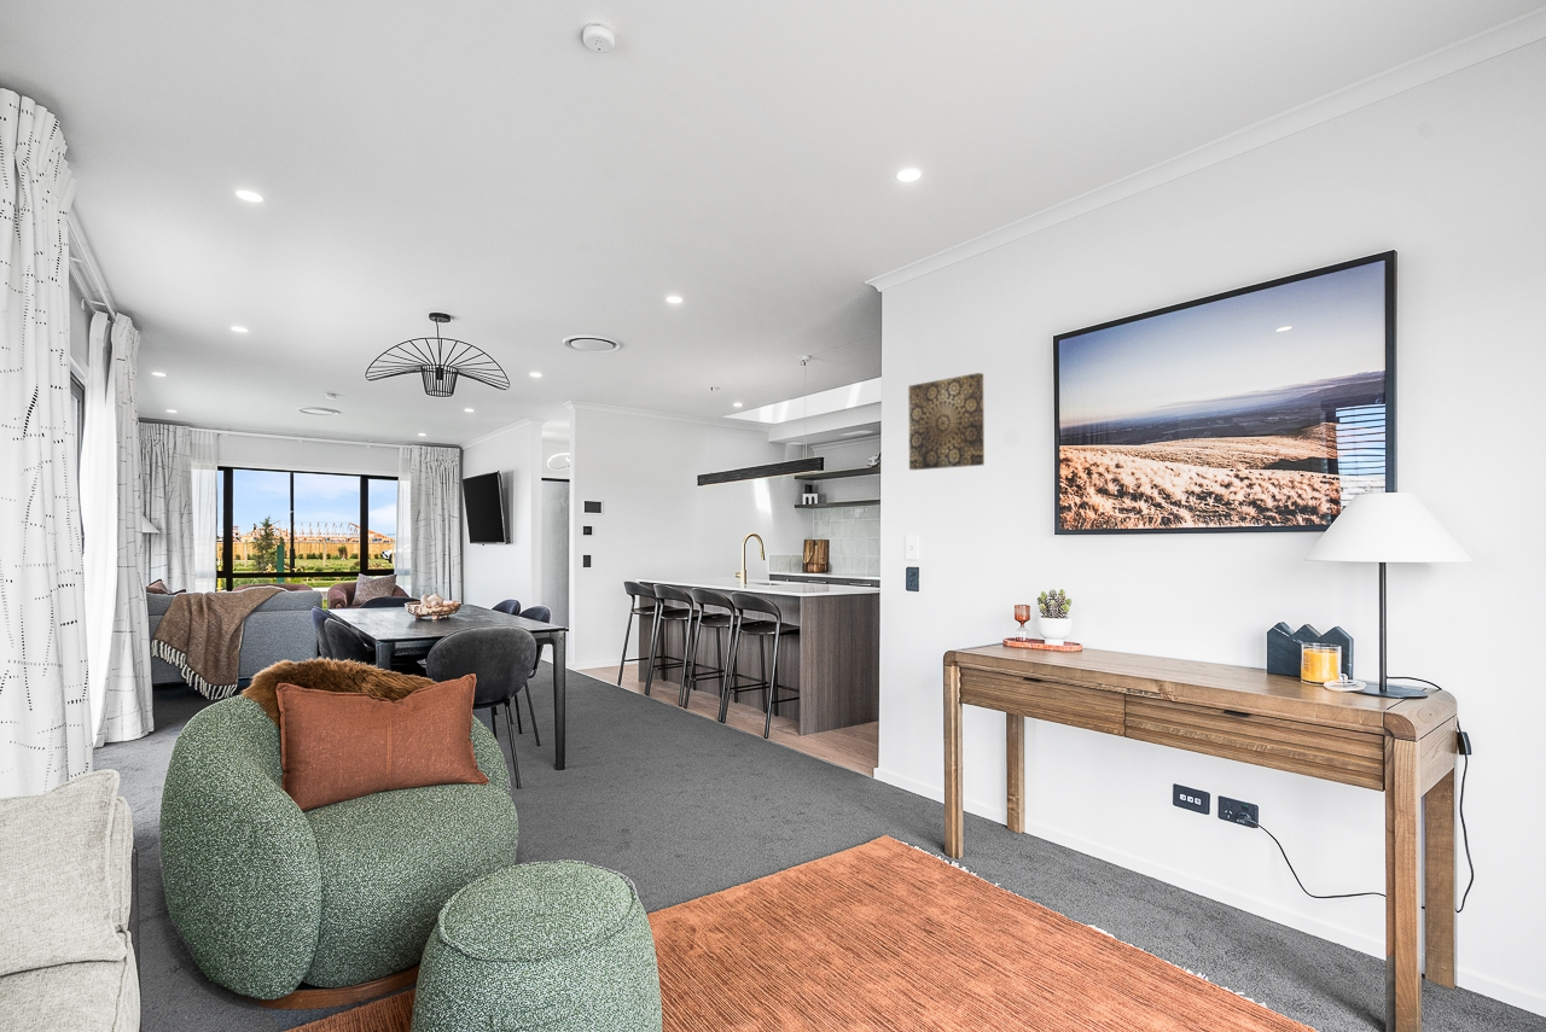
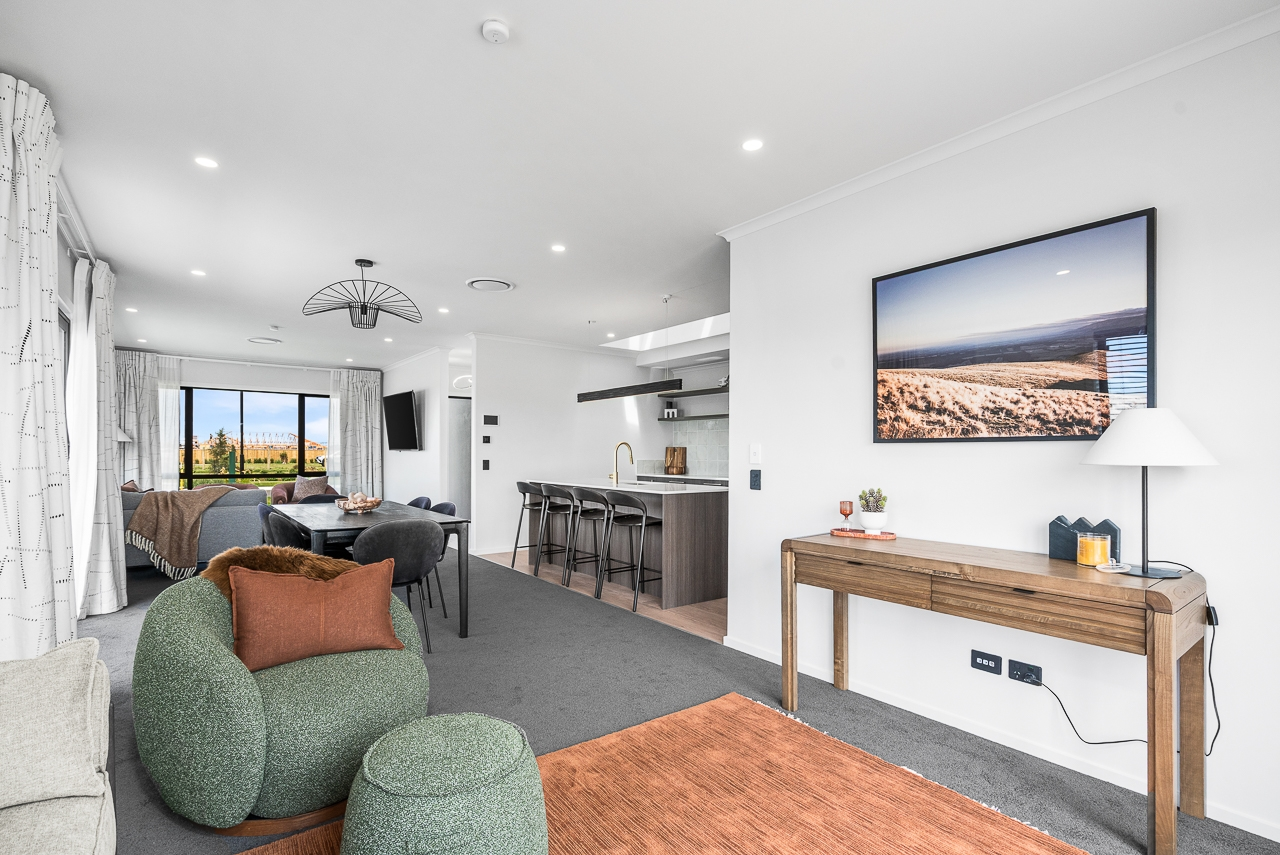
- wall art (945, 424)
